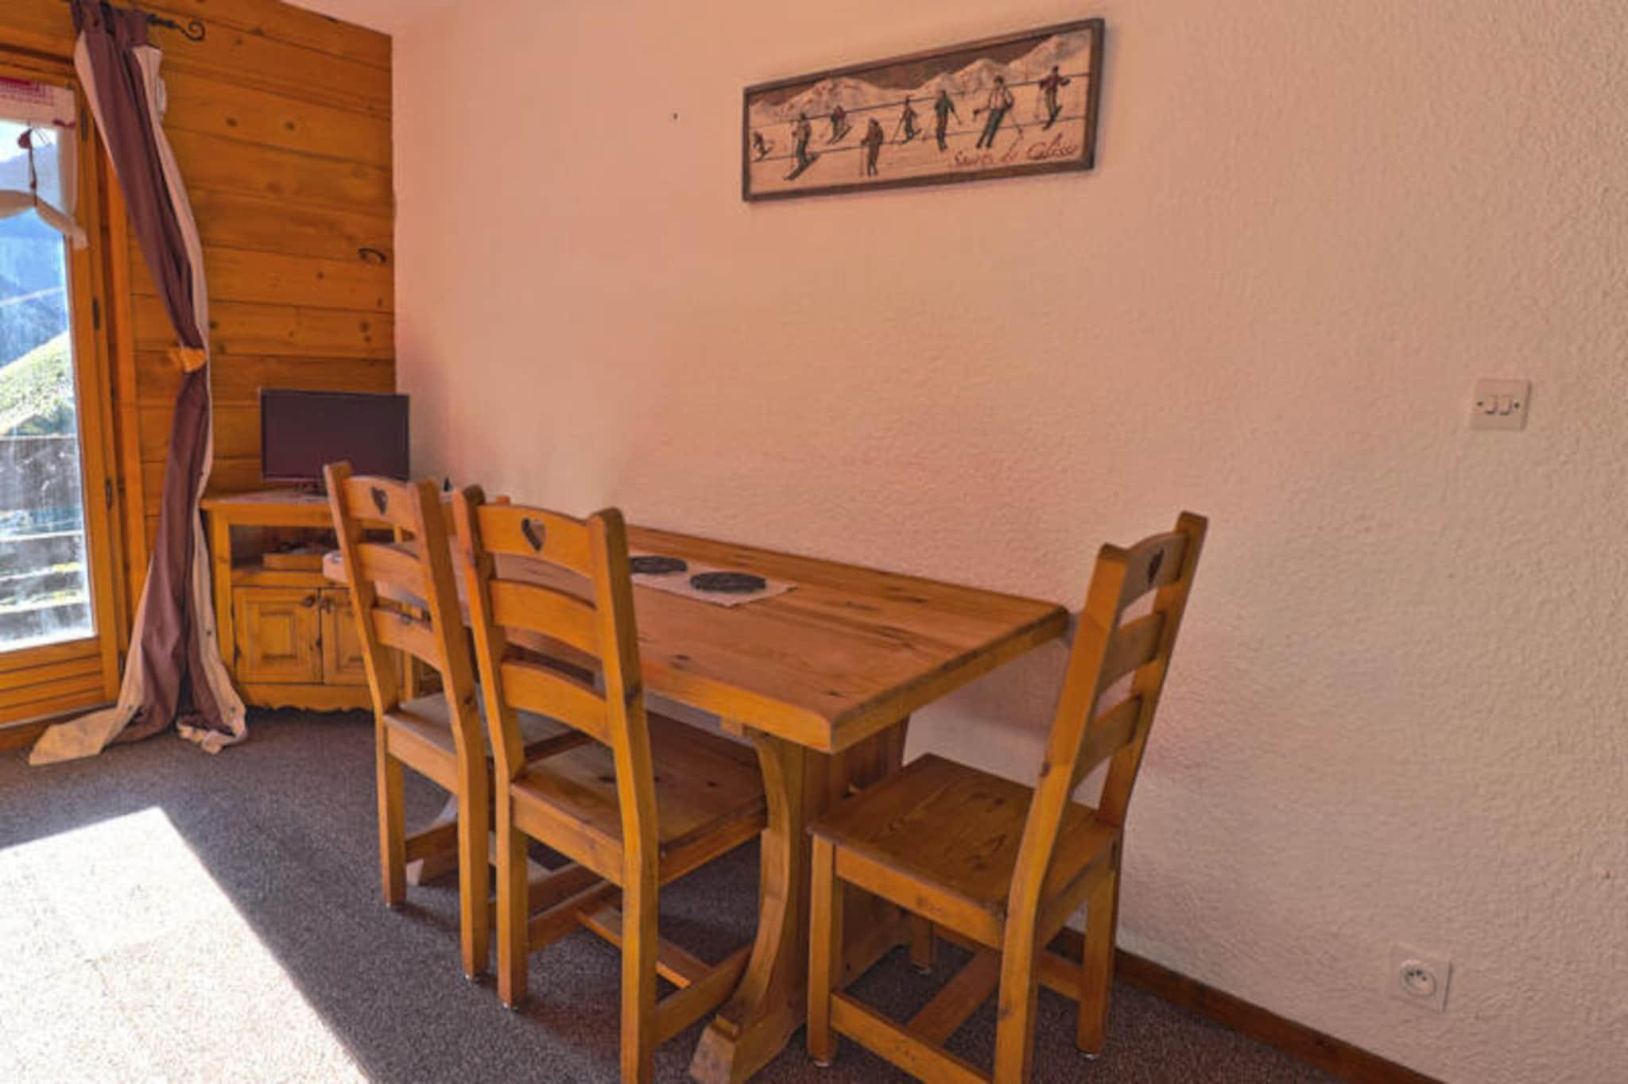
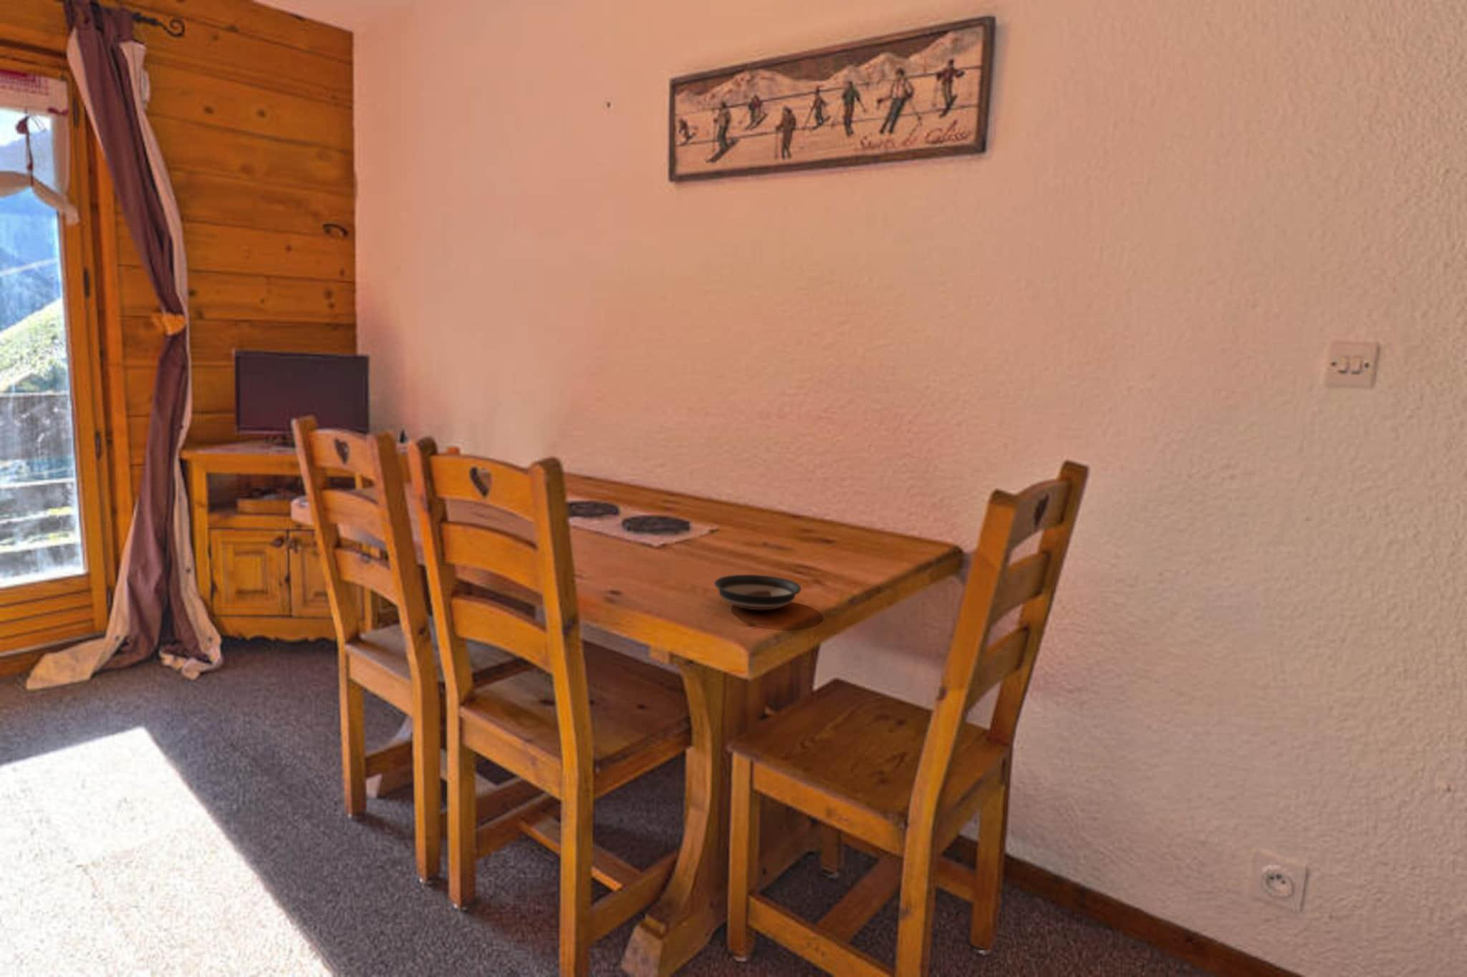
+ saucer (757, 594)
